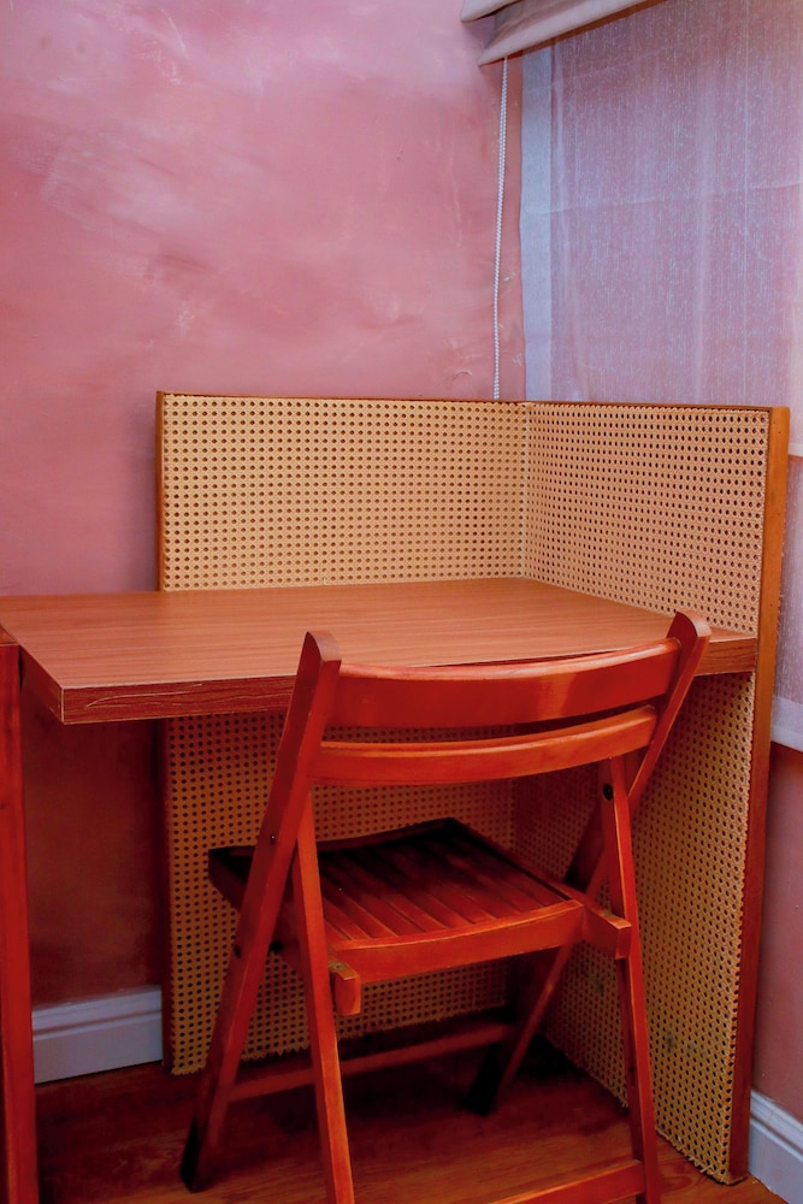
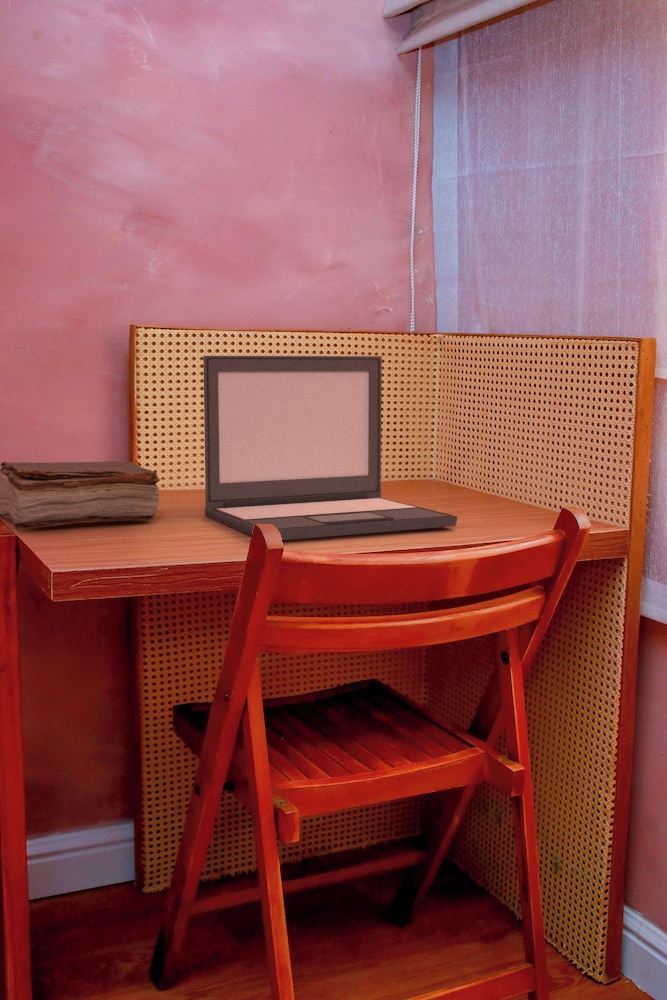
+ laptop (327, 439)
+ book (75, 491)
